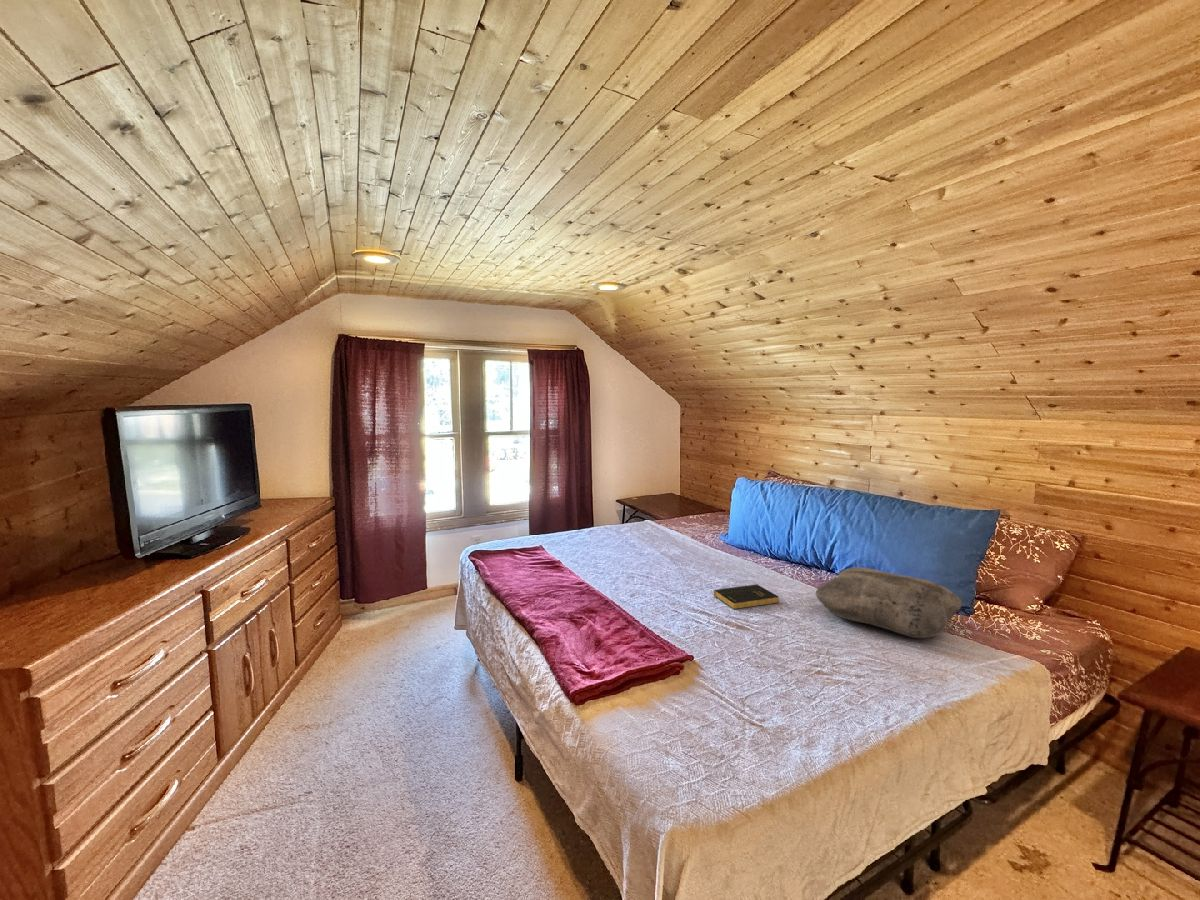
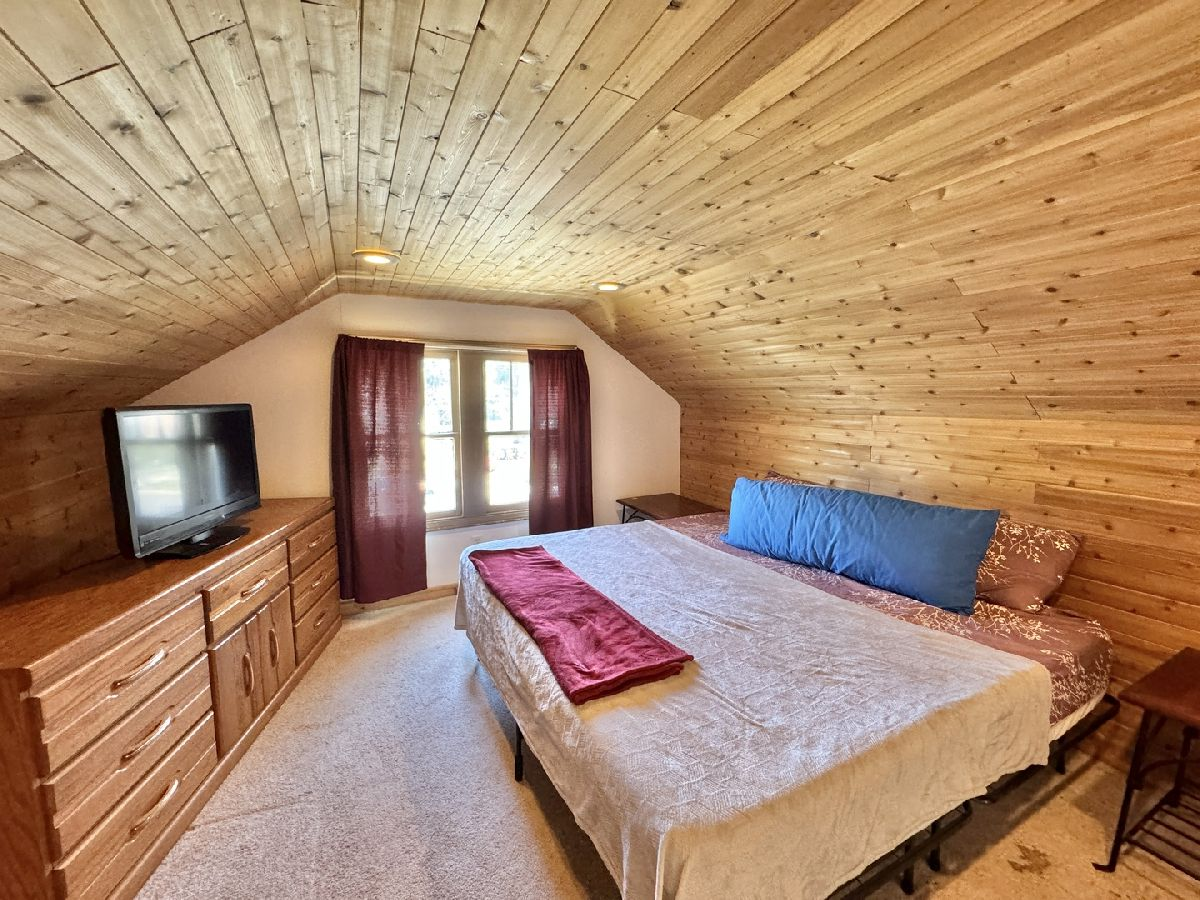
- book (744, 596)
- cushion (886, 598)
